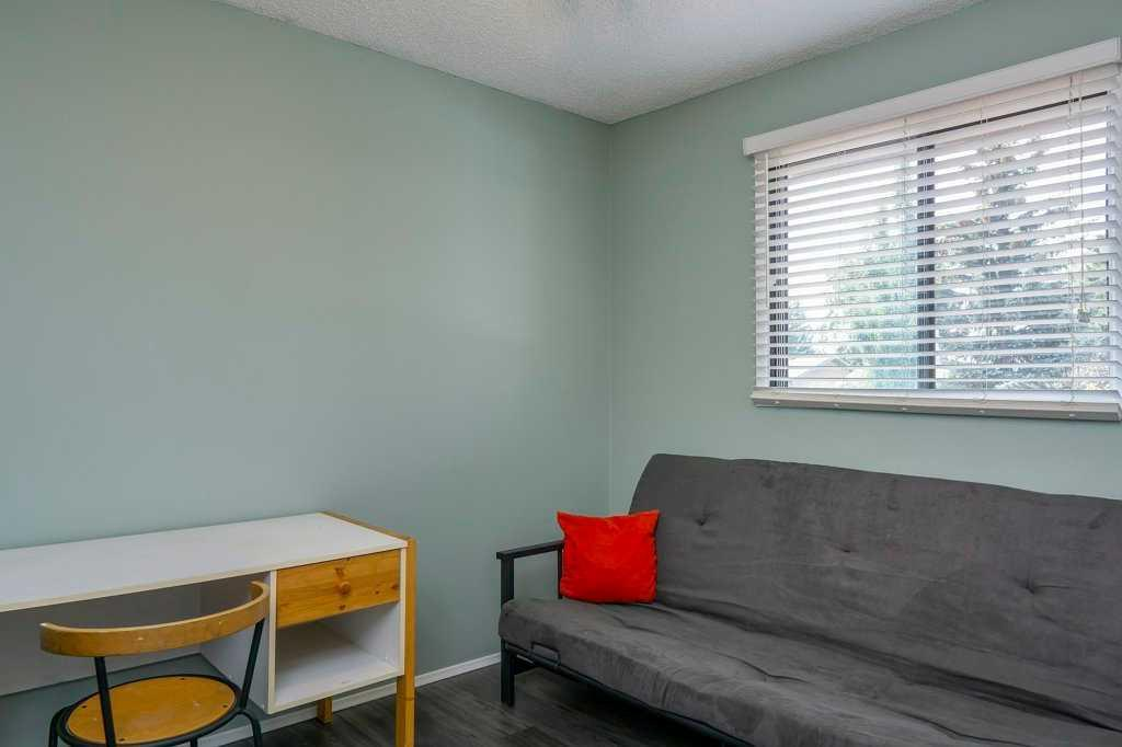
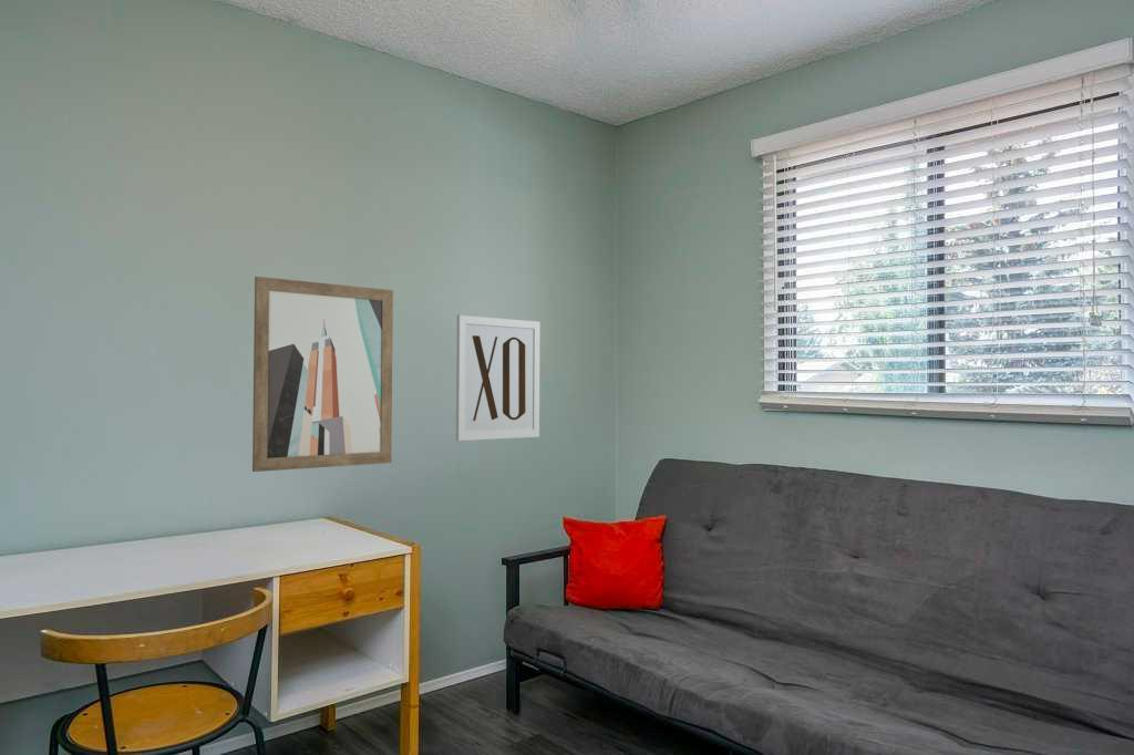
+ wall art (499, 379)
+ wall art (327, 374)
